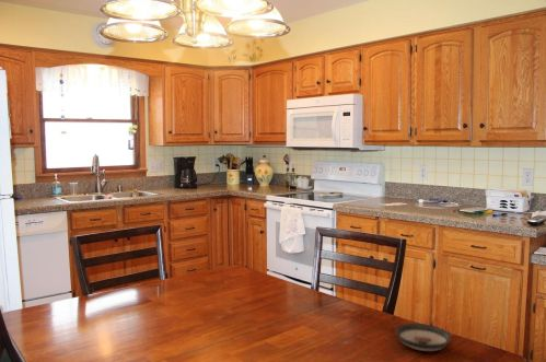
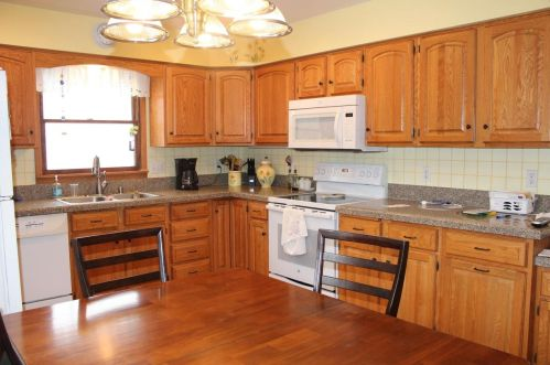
- saucer (422, 339)
